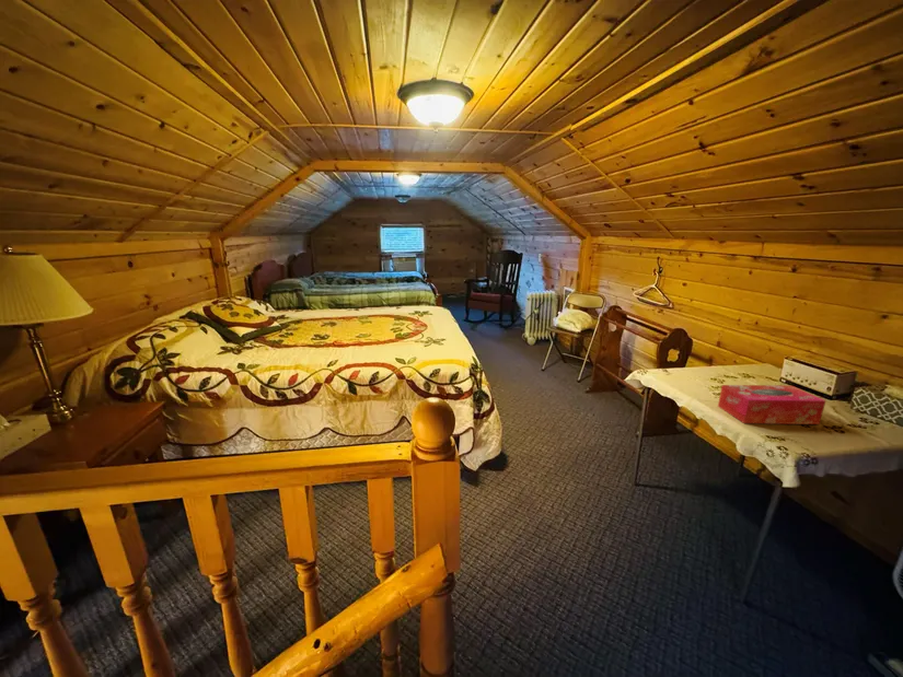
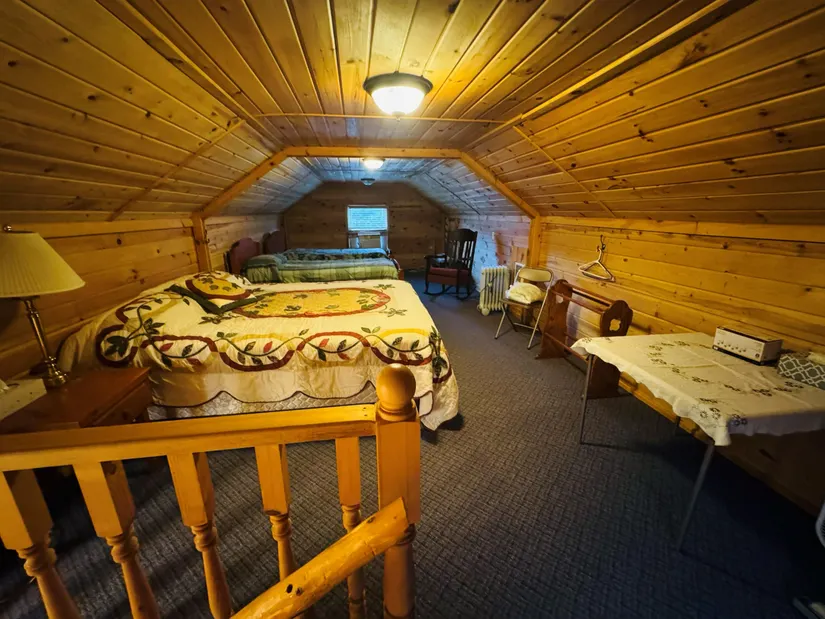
- tissue box (768, 404)
